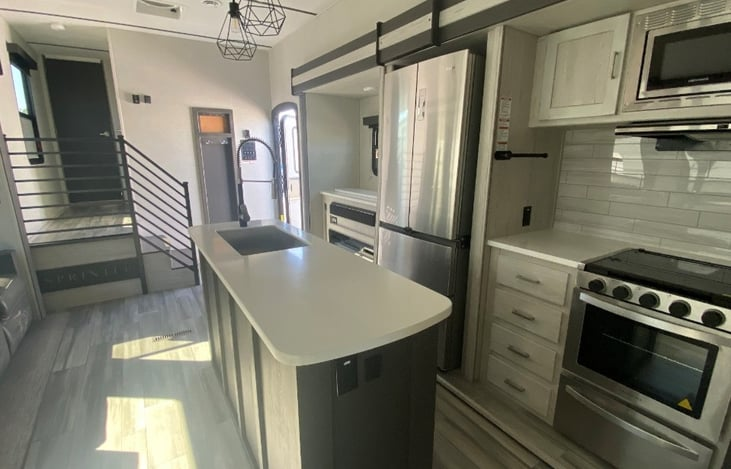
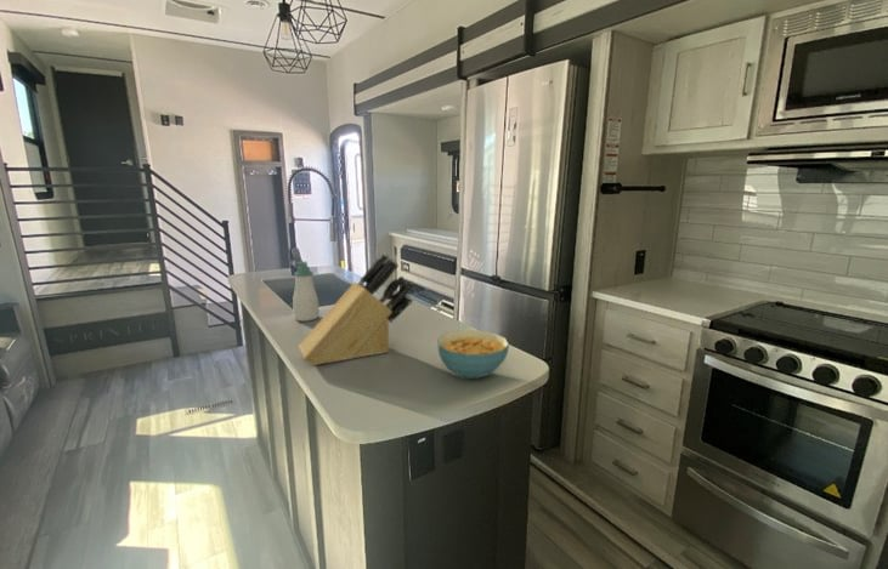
+ cereal bowl (471, 358)
+ soap bottle (305, 290)
+ knife block (356, 305)
